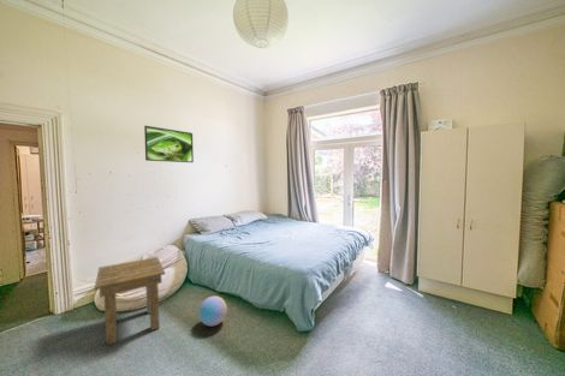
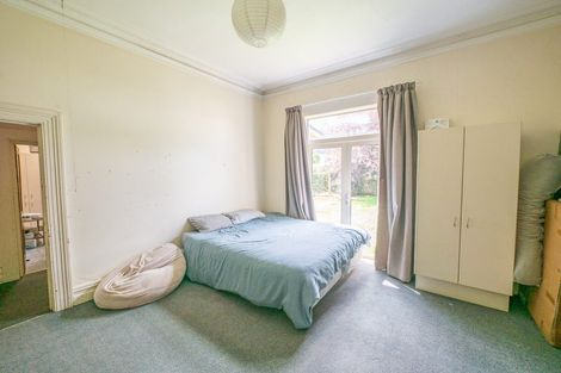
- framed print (171, 145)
- side table (130, 290)
- ball (213, 310)
